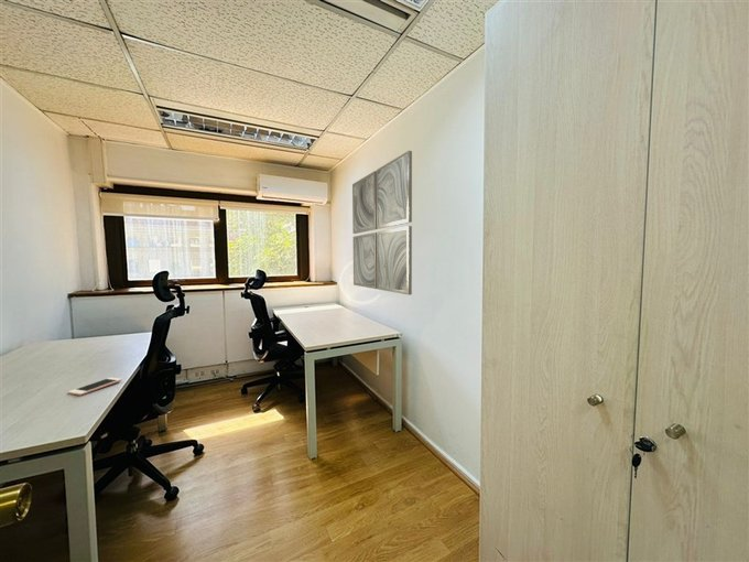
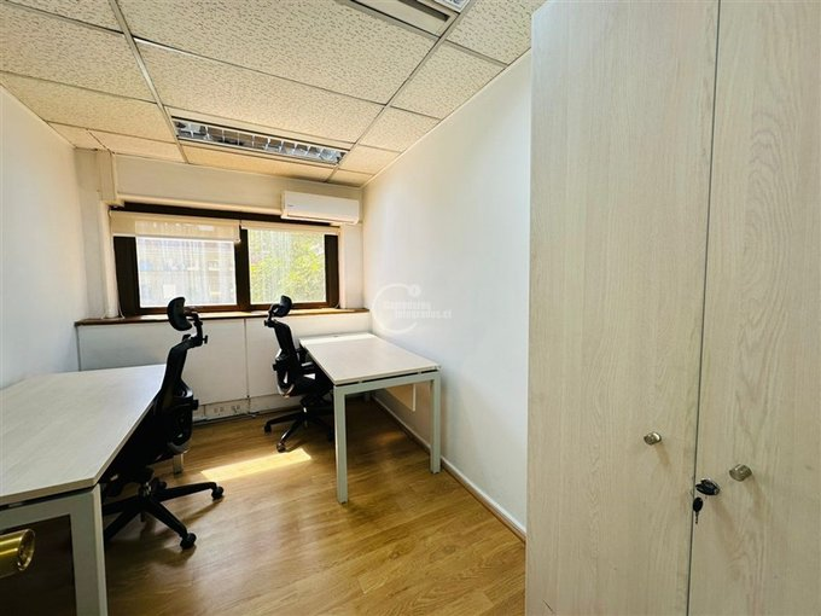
- wall art (378, 231)
- cell phone (96, 386)
